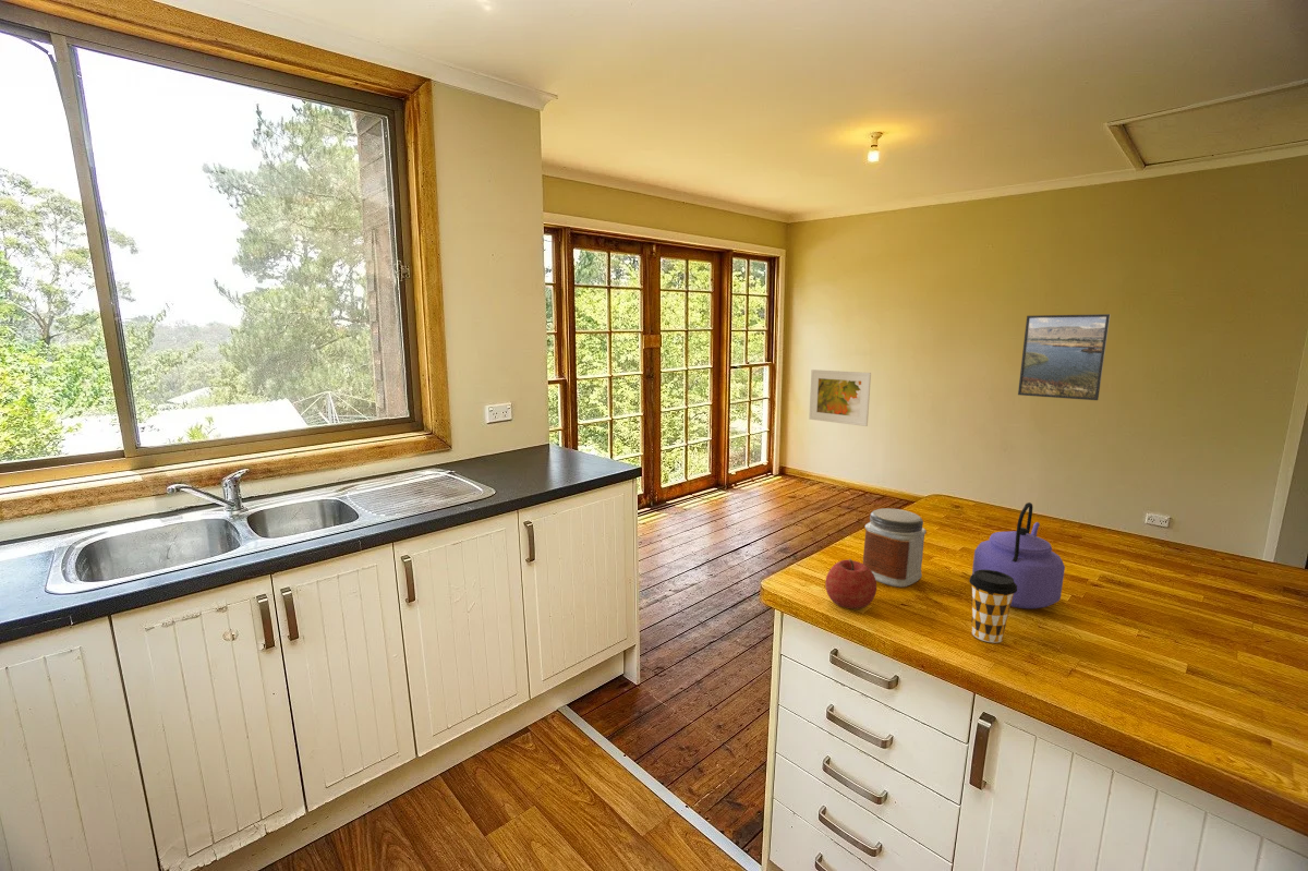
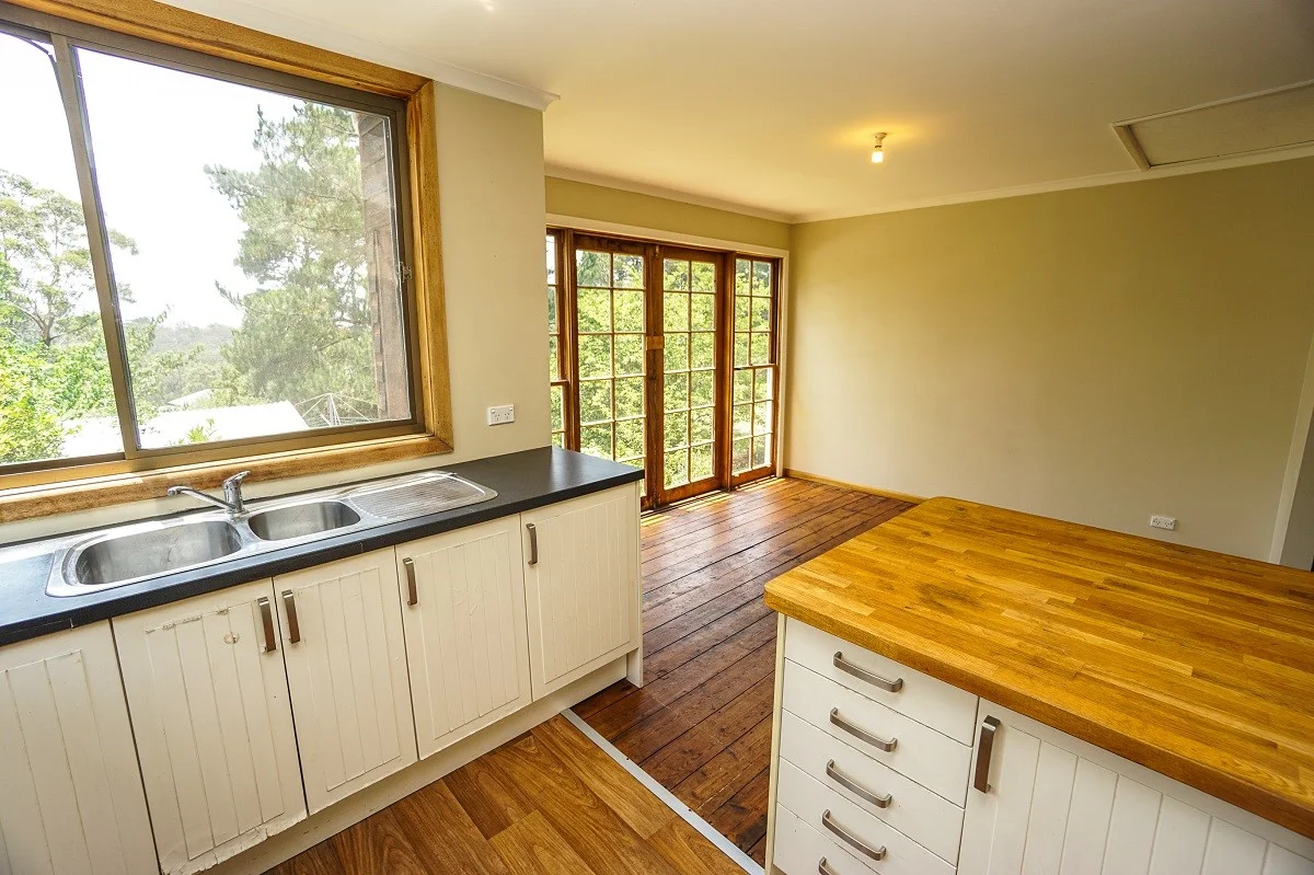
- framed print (838, 397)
- fruit (849, 580)
- coffee cup (990, 606)
- jar (893, 545)
- kettle (1024, 547)
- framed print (1061, 356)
